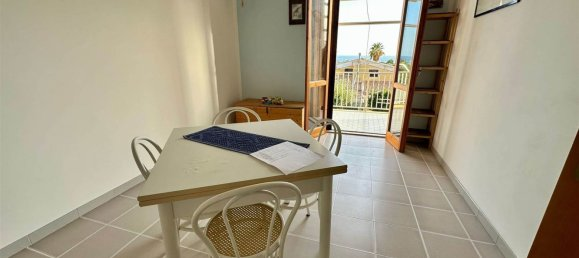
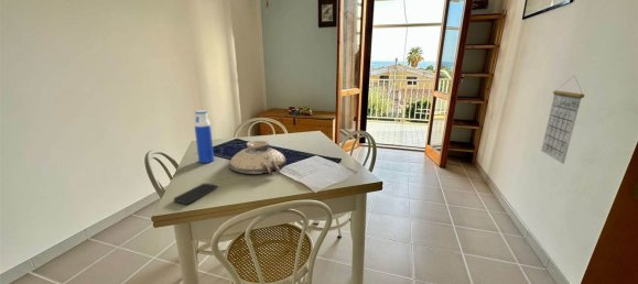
+ water bottle (203, 135)
+ smartphone (196, 193)
+ calendar (561, 118)
+ teapot (257, 153)
